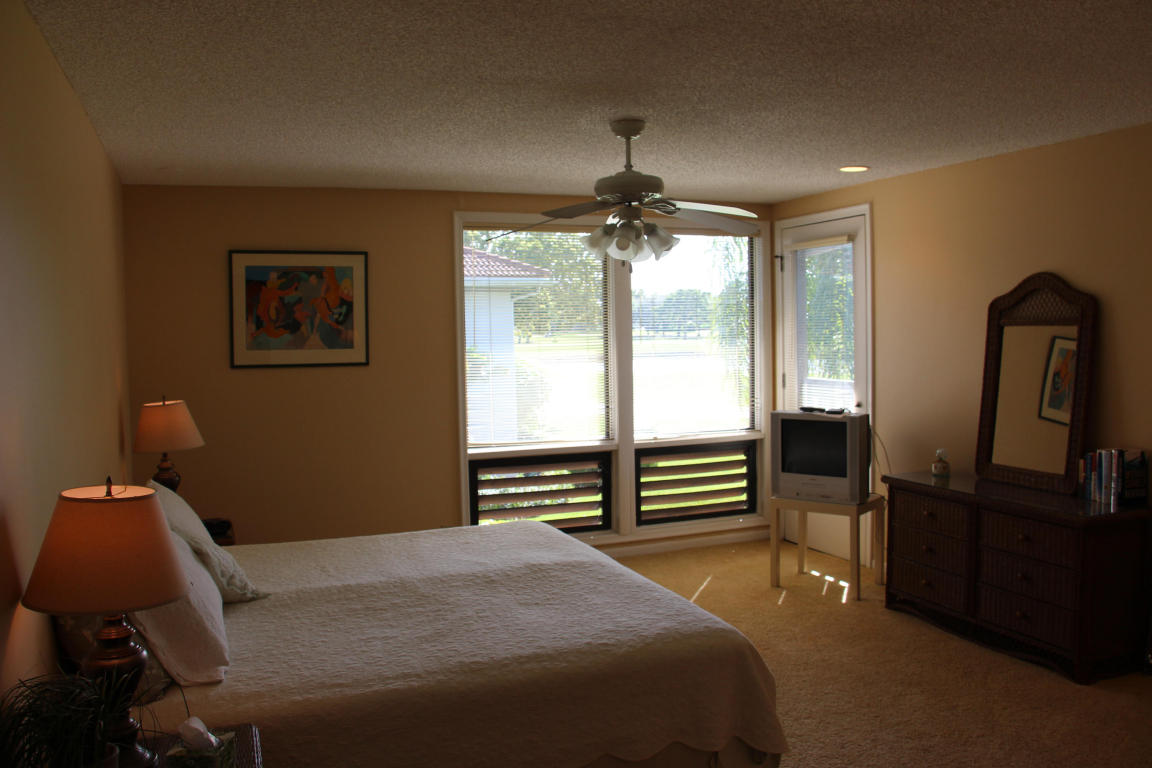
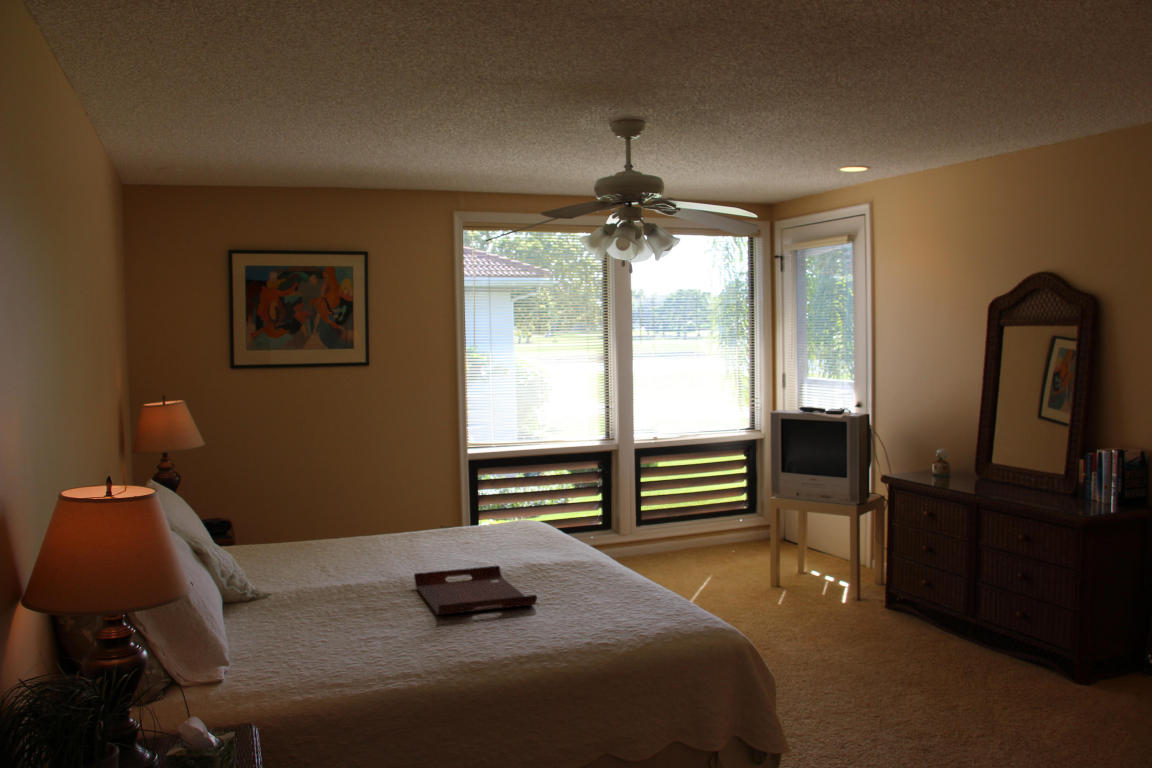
+ serving tray (472, 589)
